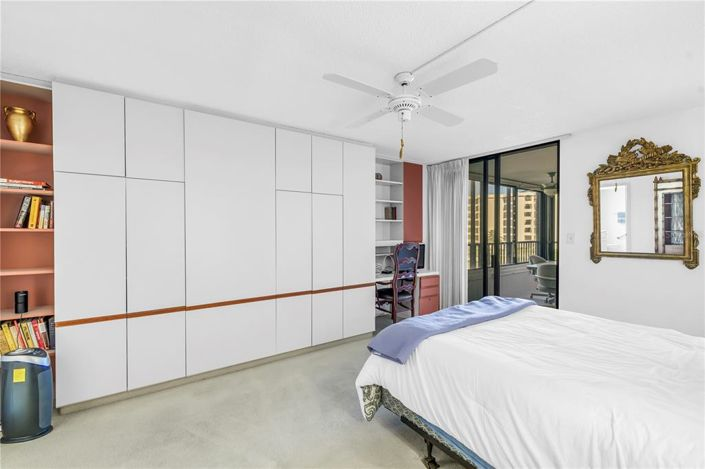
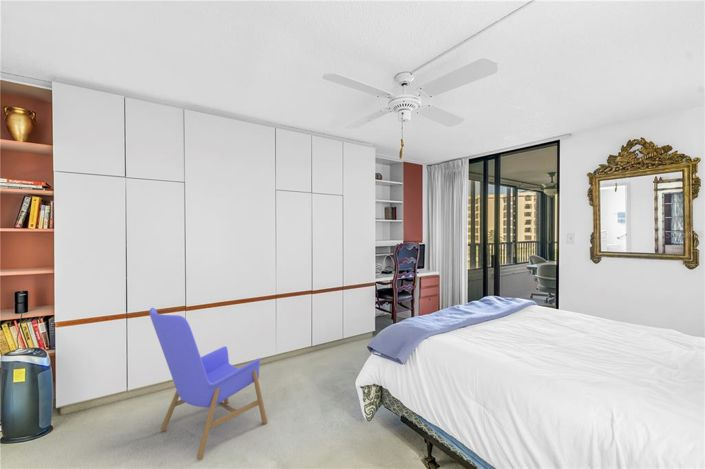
+ armchair (205, 368)
